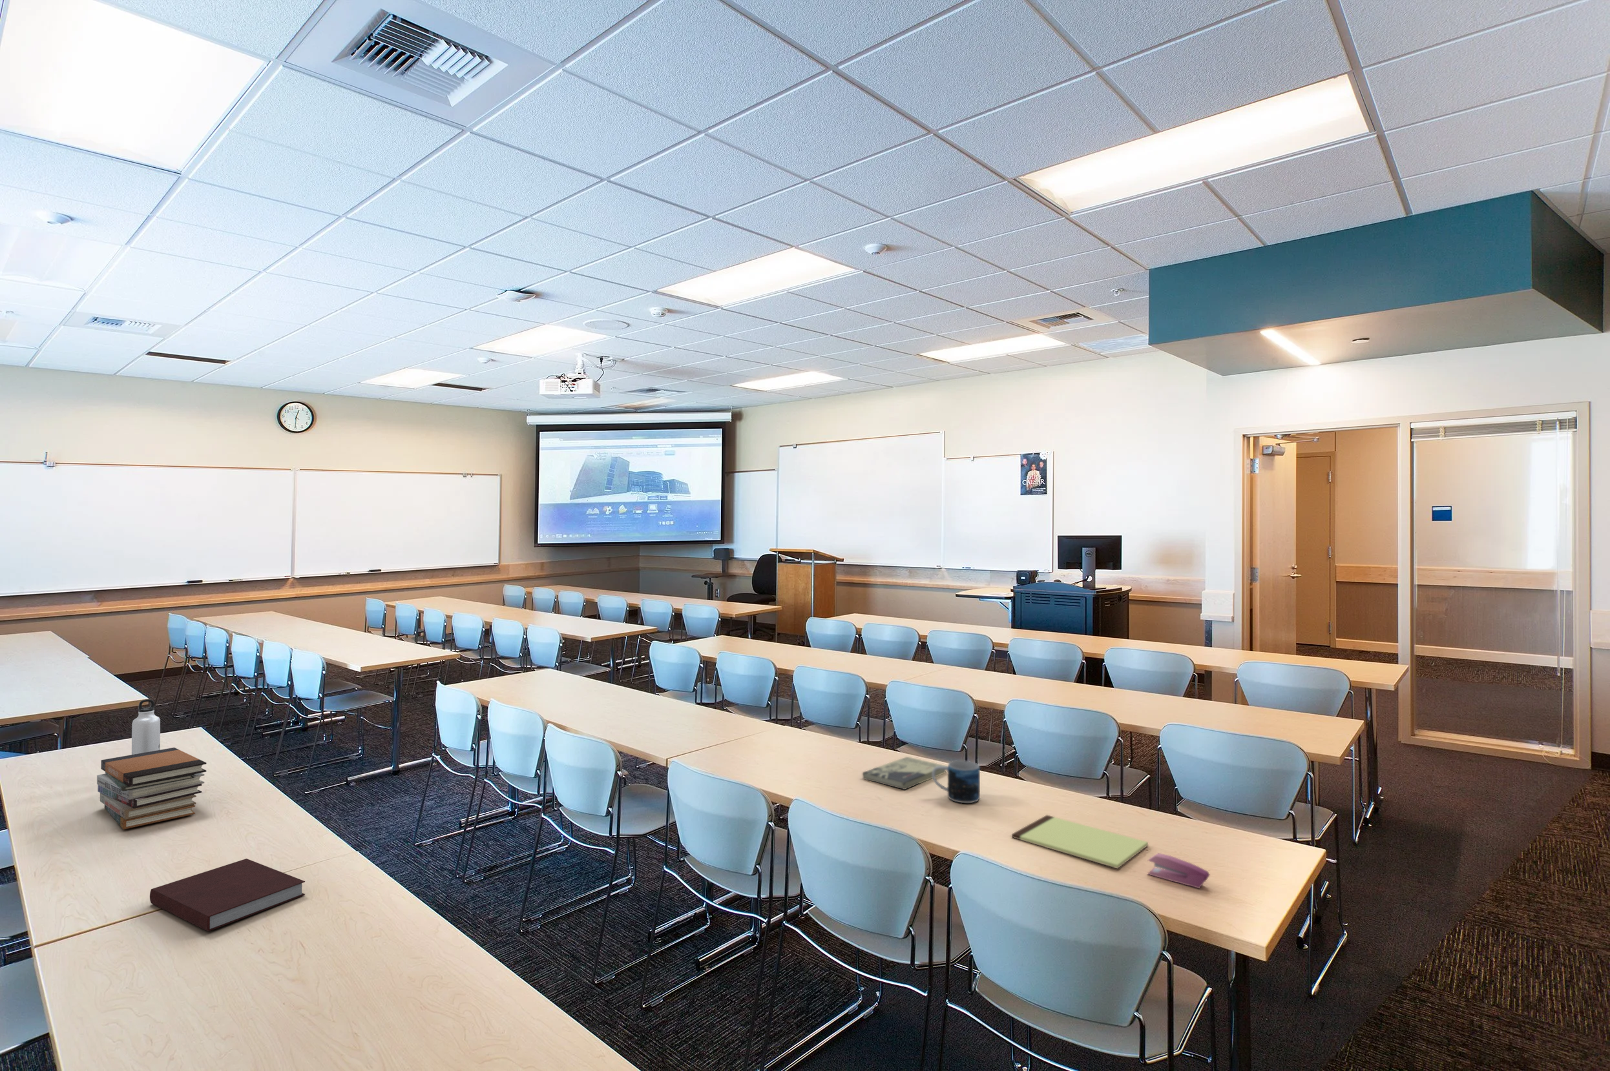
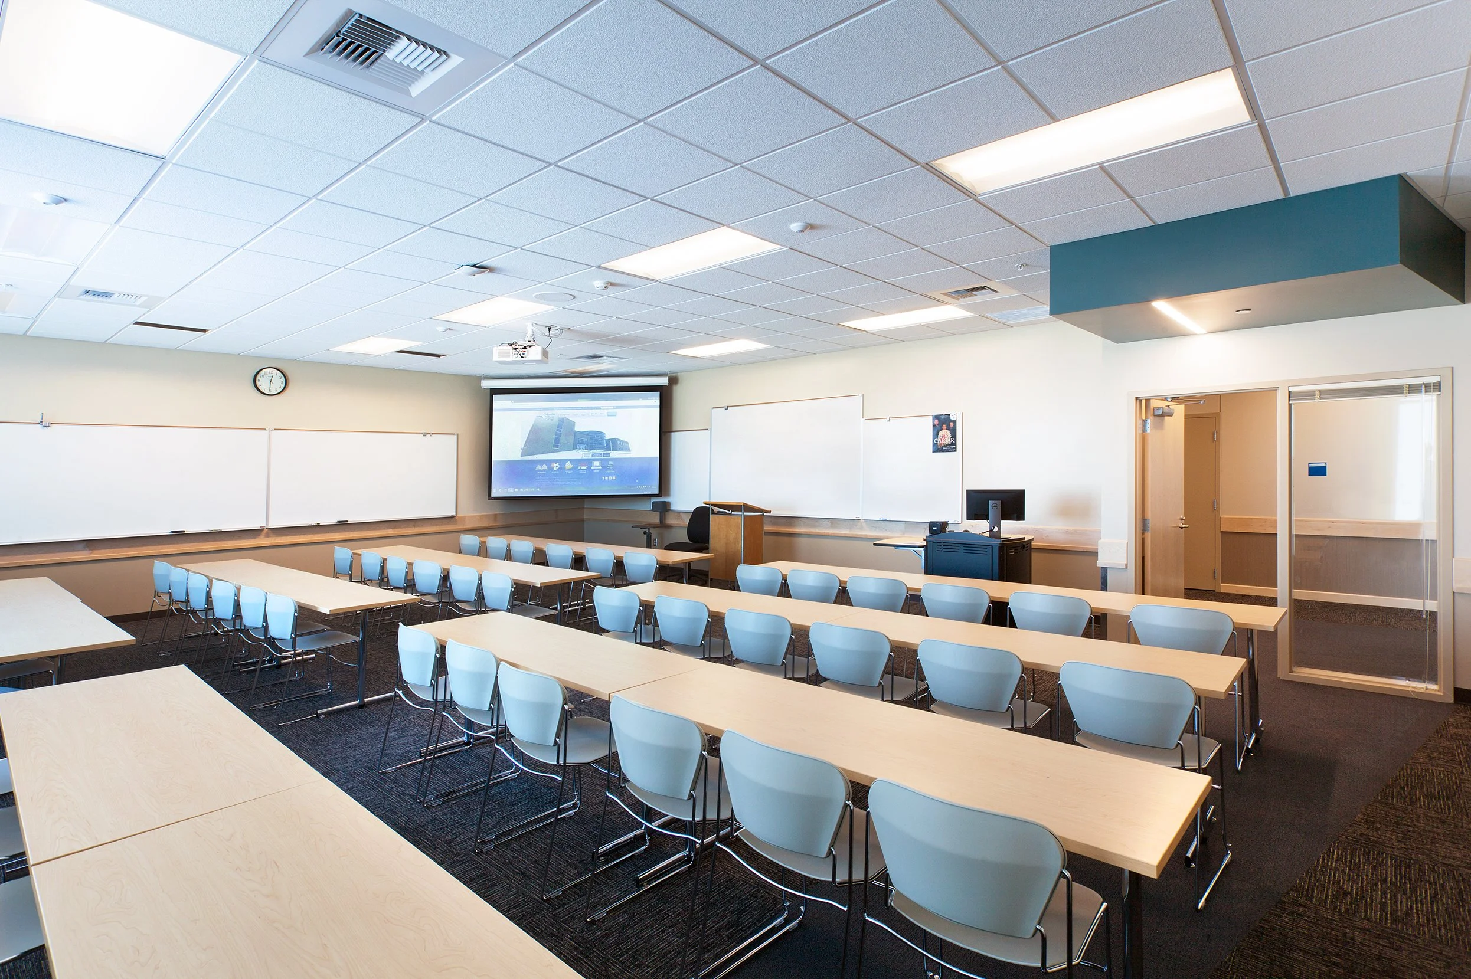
- stapler (1178, 869)
- water bottle (146, 739)
- notebook (228, 892)
- book stack (151, 785)
- book (905, 771)
- mug (956, 782)
- notepad (1079, 839)
